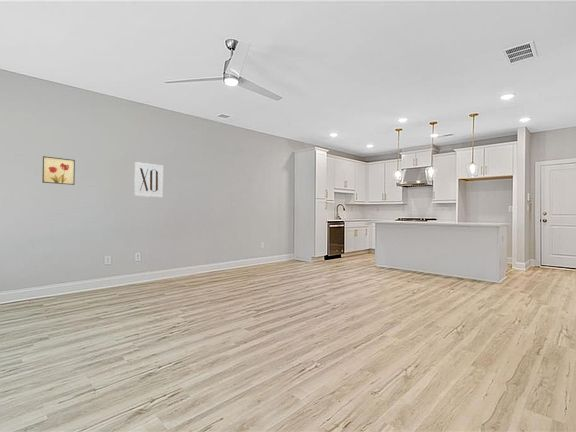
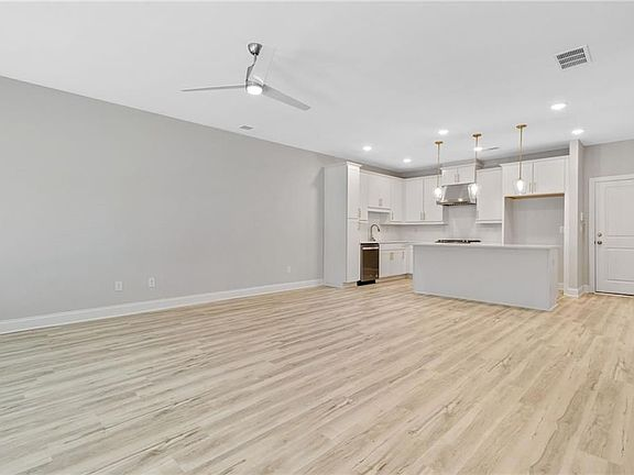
- wall art (59, 171)
- wall art (149, 180)
